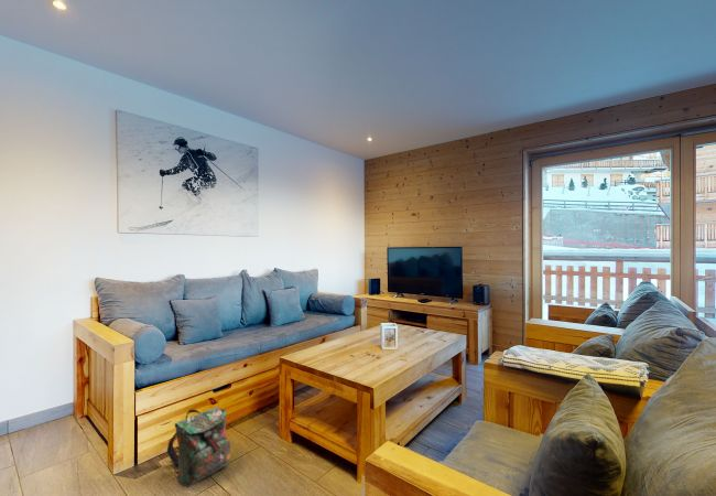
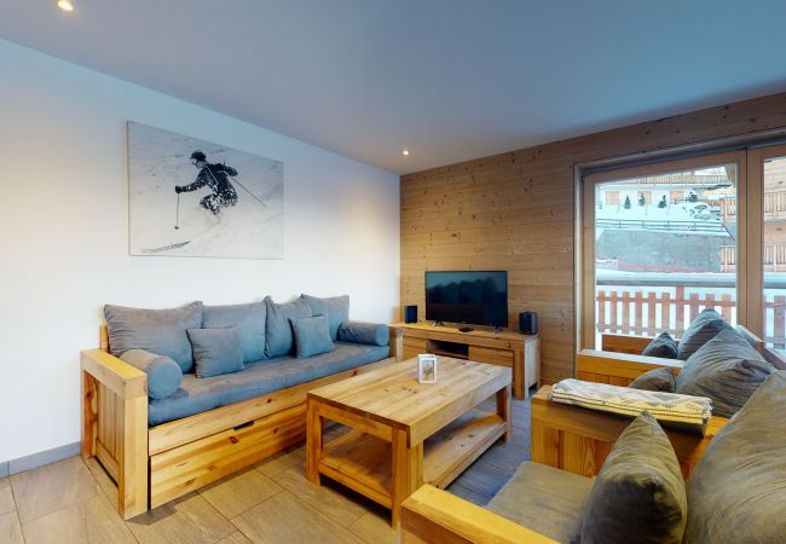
- backpack (197, 438)
